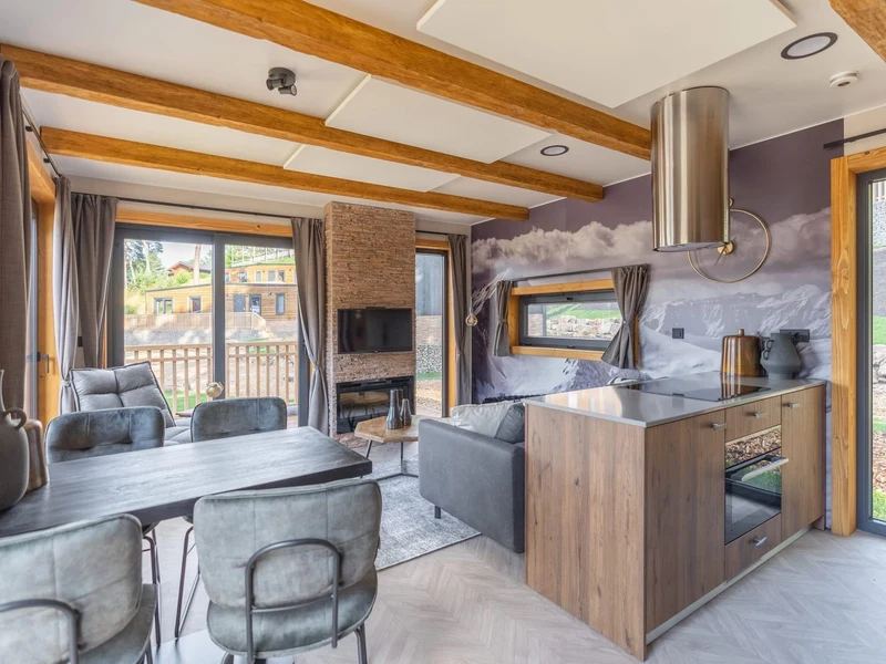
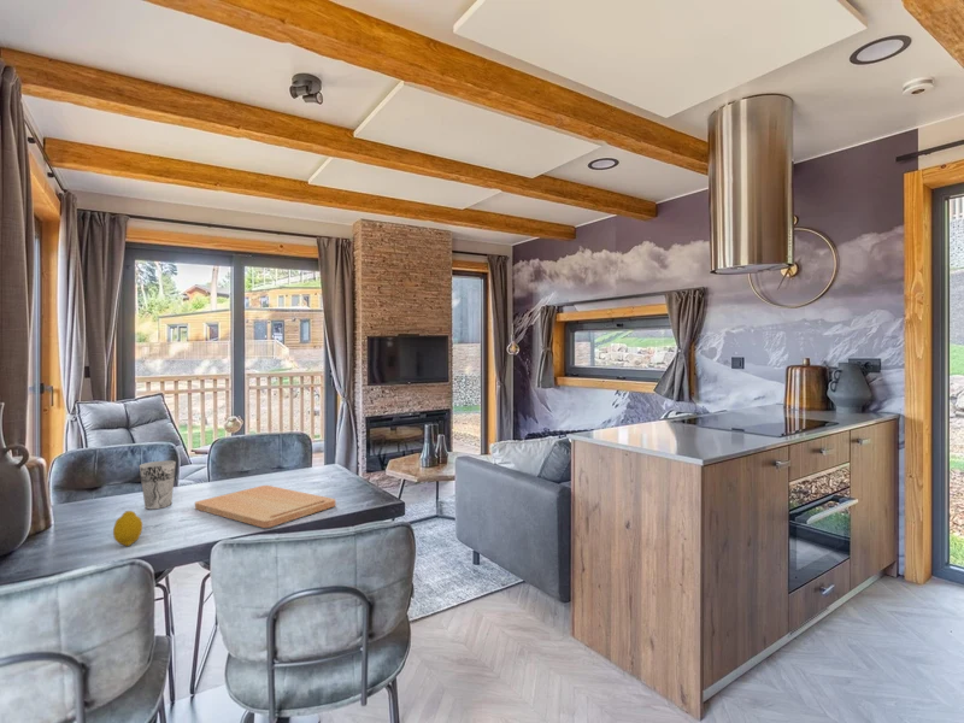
+ cutting board (265, 504)
+ cup (158, 484)
+ fruit (128, 528)
